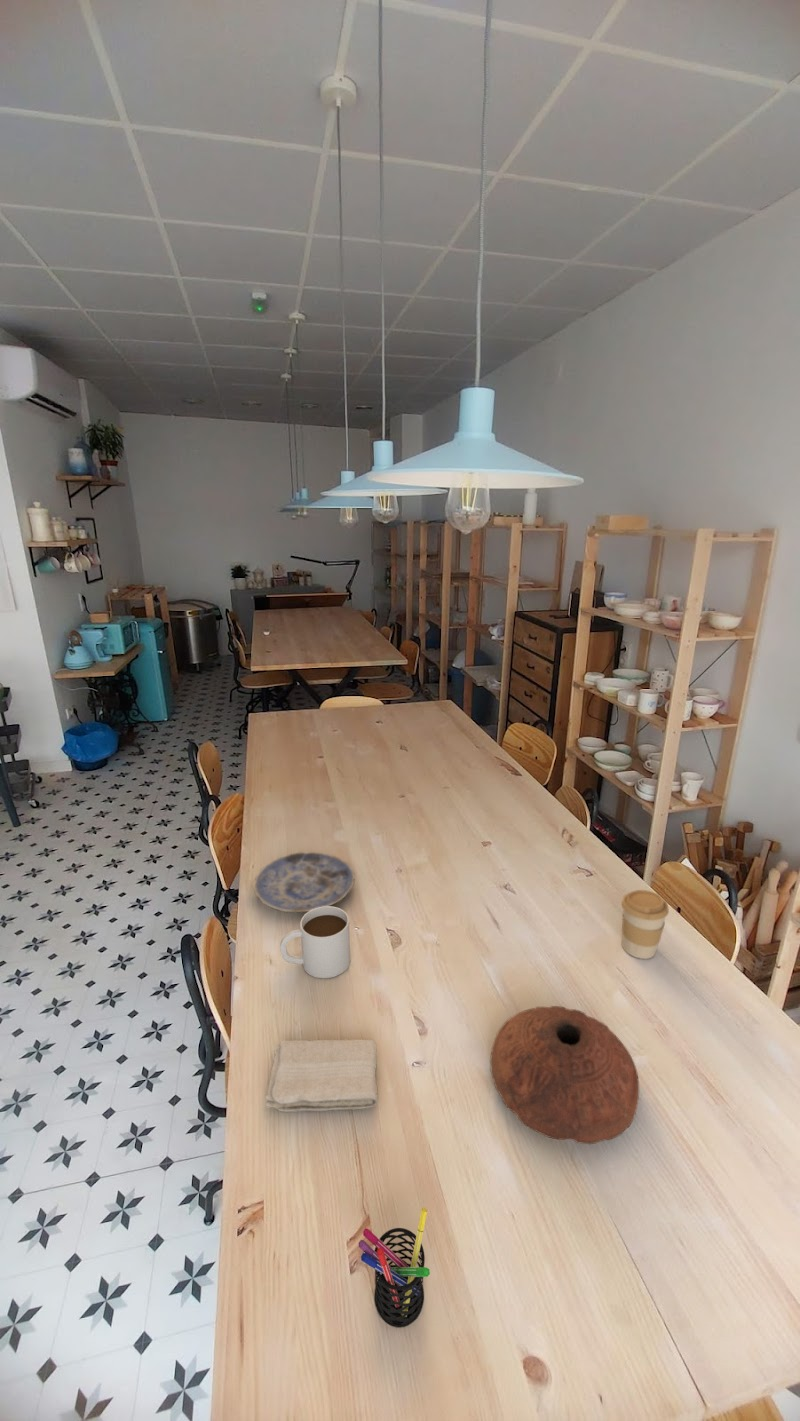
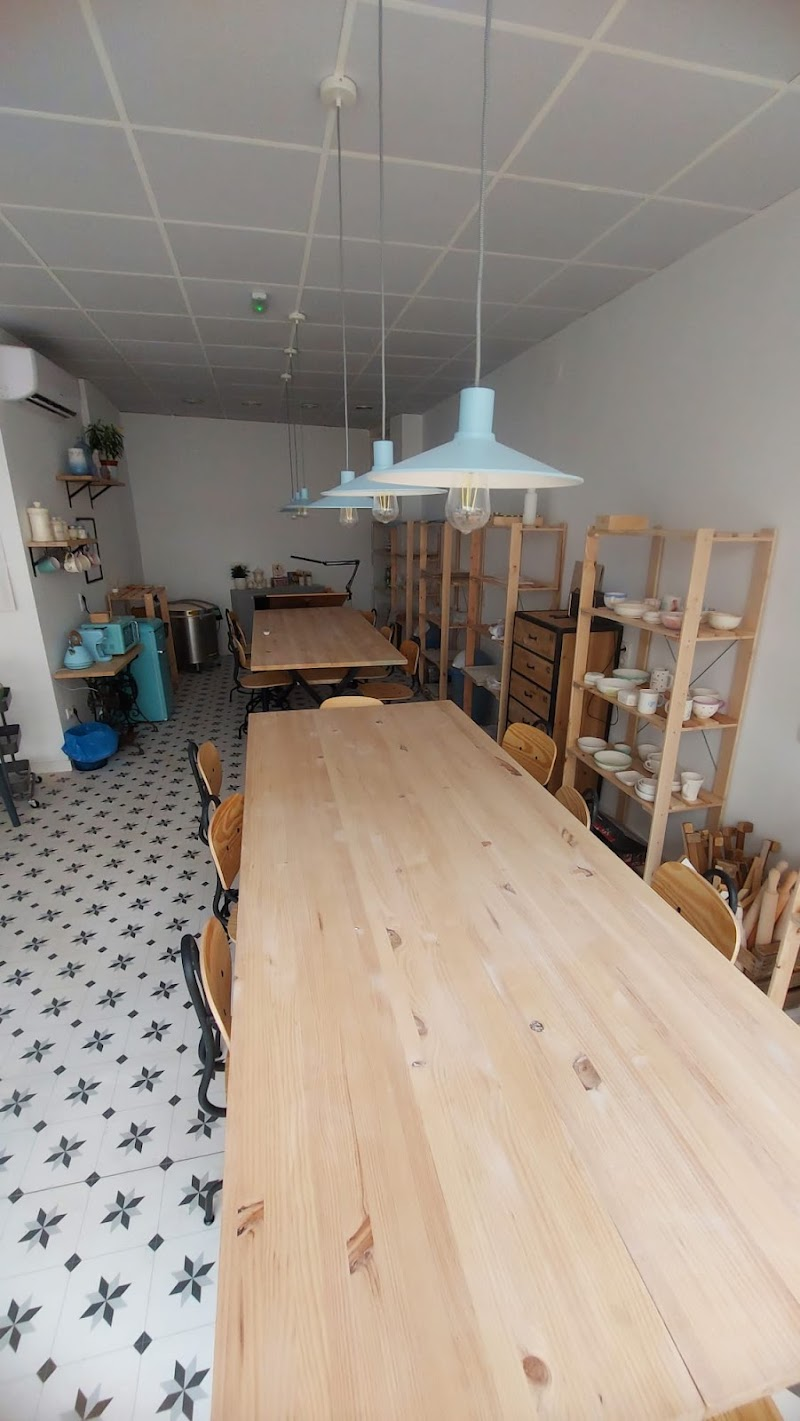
- washcloth (324, 1071)
- plate (305, 882)
- coffee cup (642, 922)
- pen holder (401, 1270)
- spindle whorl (564, 1057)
- mug (315, 943)
